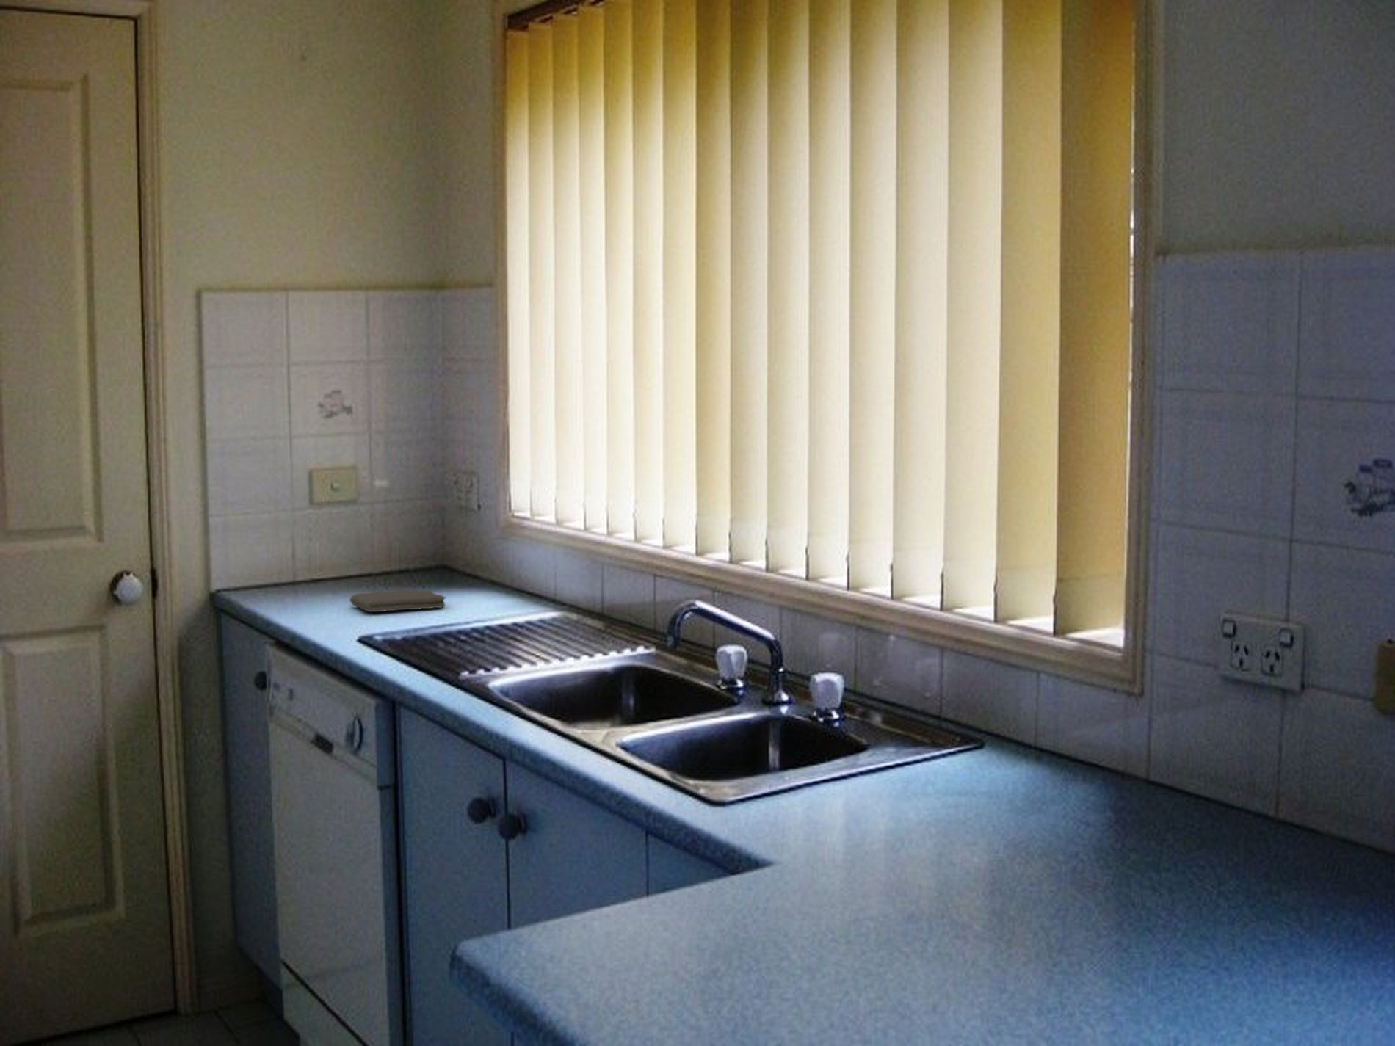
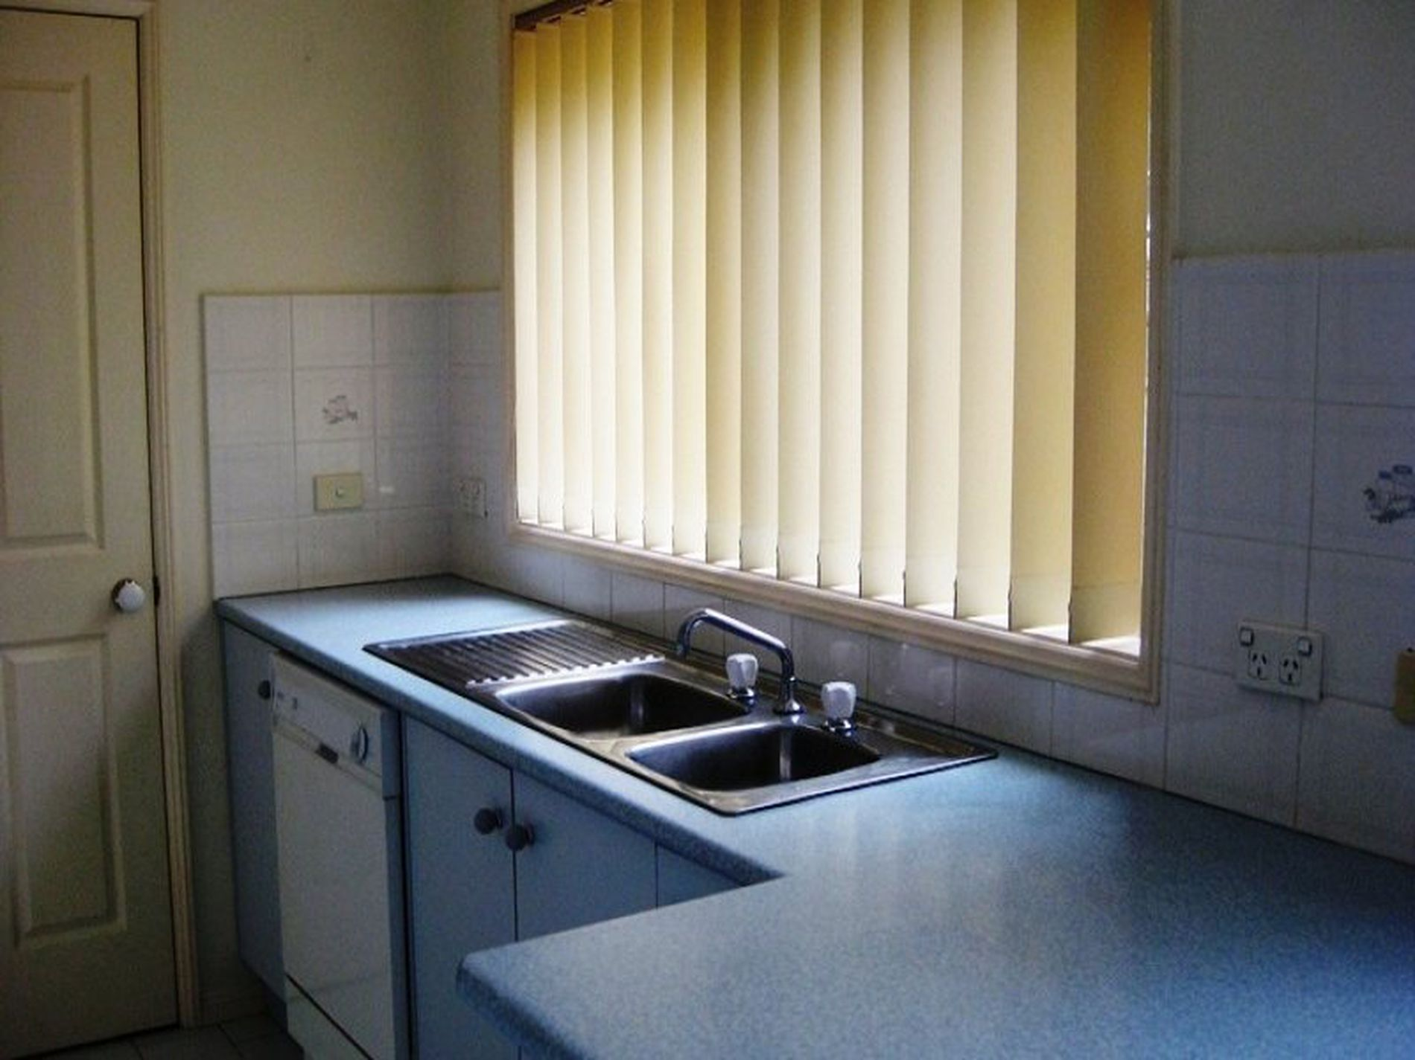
- washcloth (399, 600)
